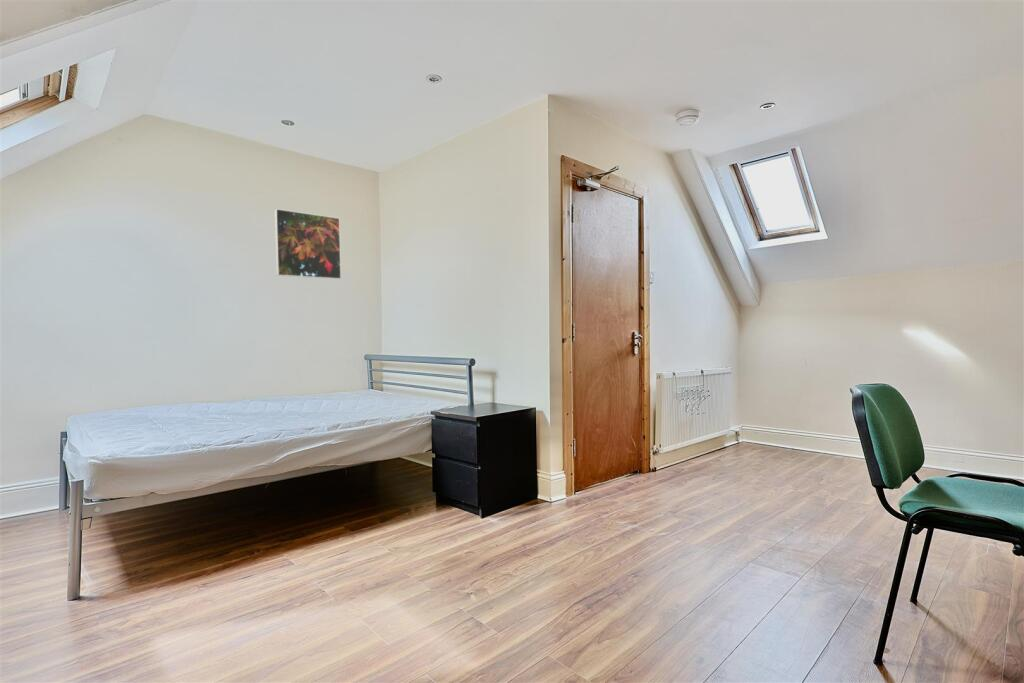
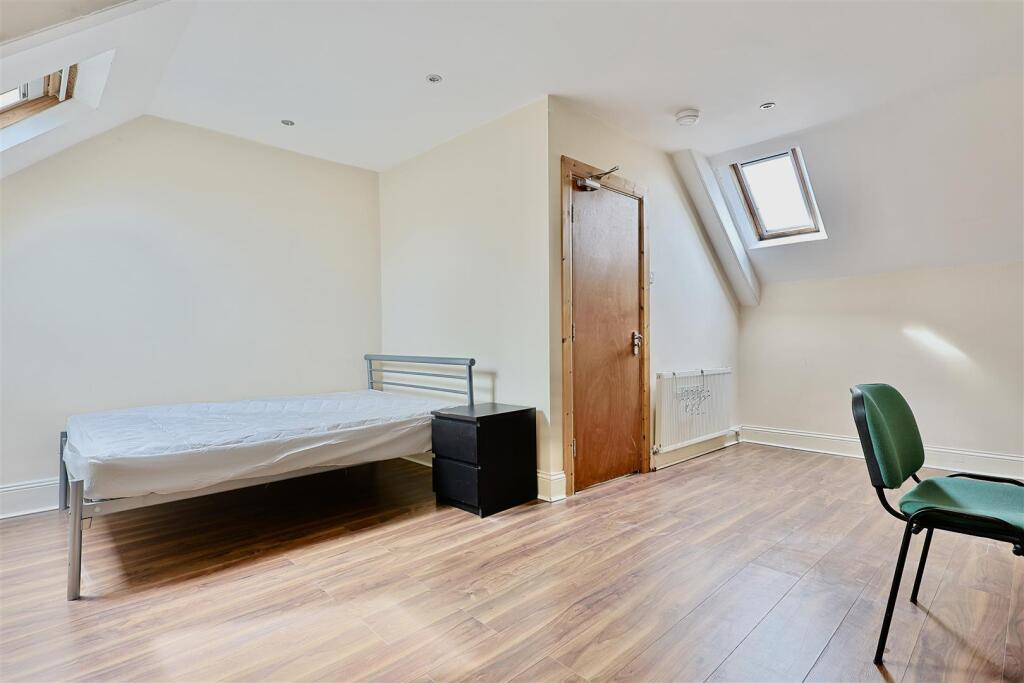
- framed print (309, 245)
